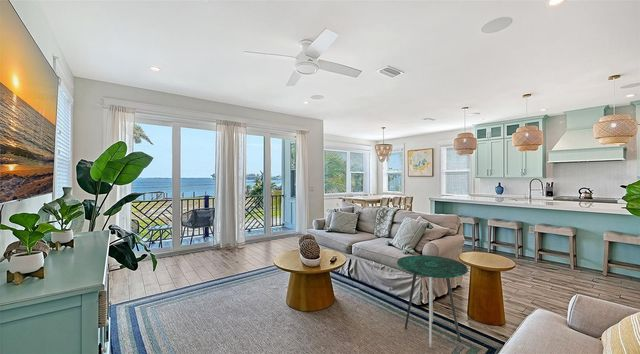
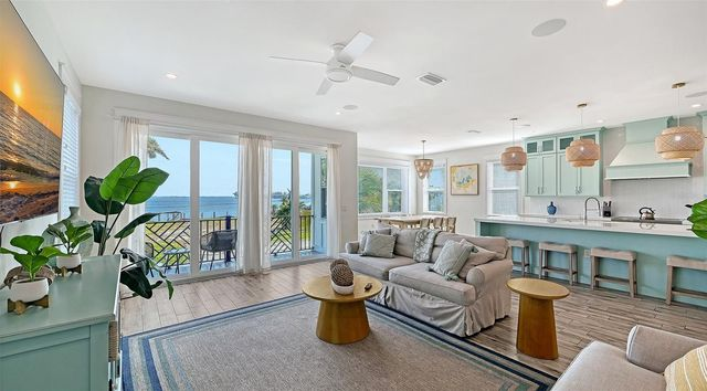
- side table (431, 298)
